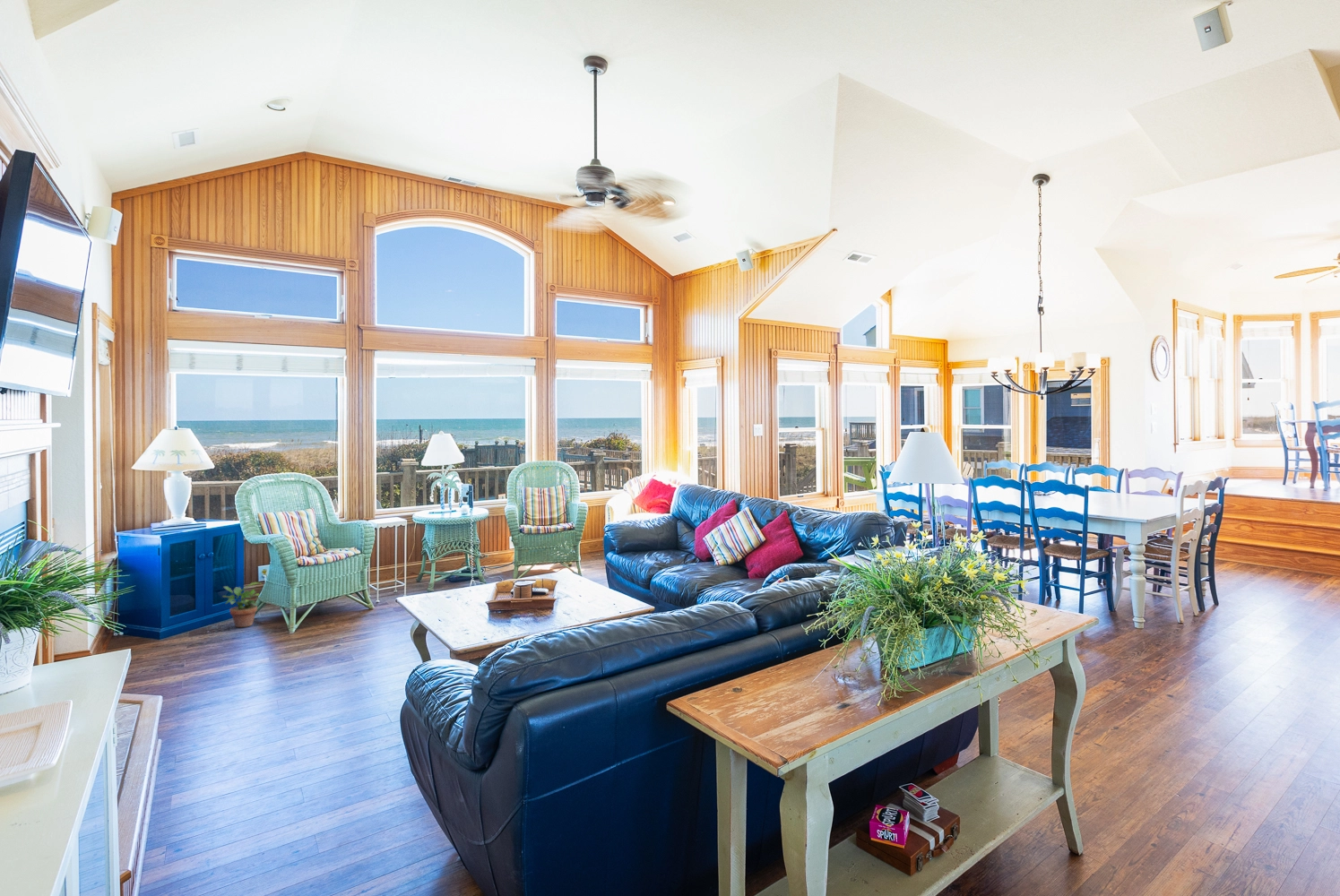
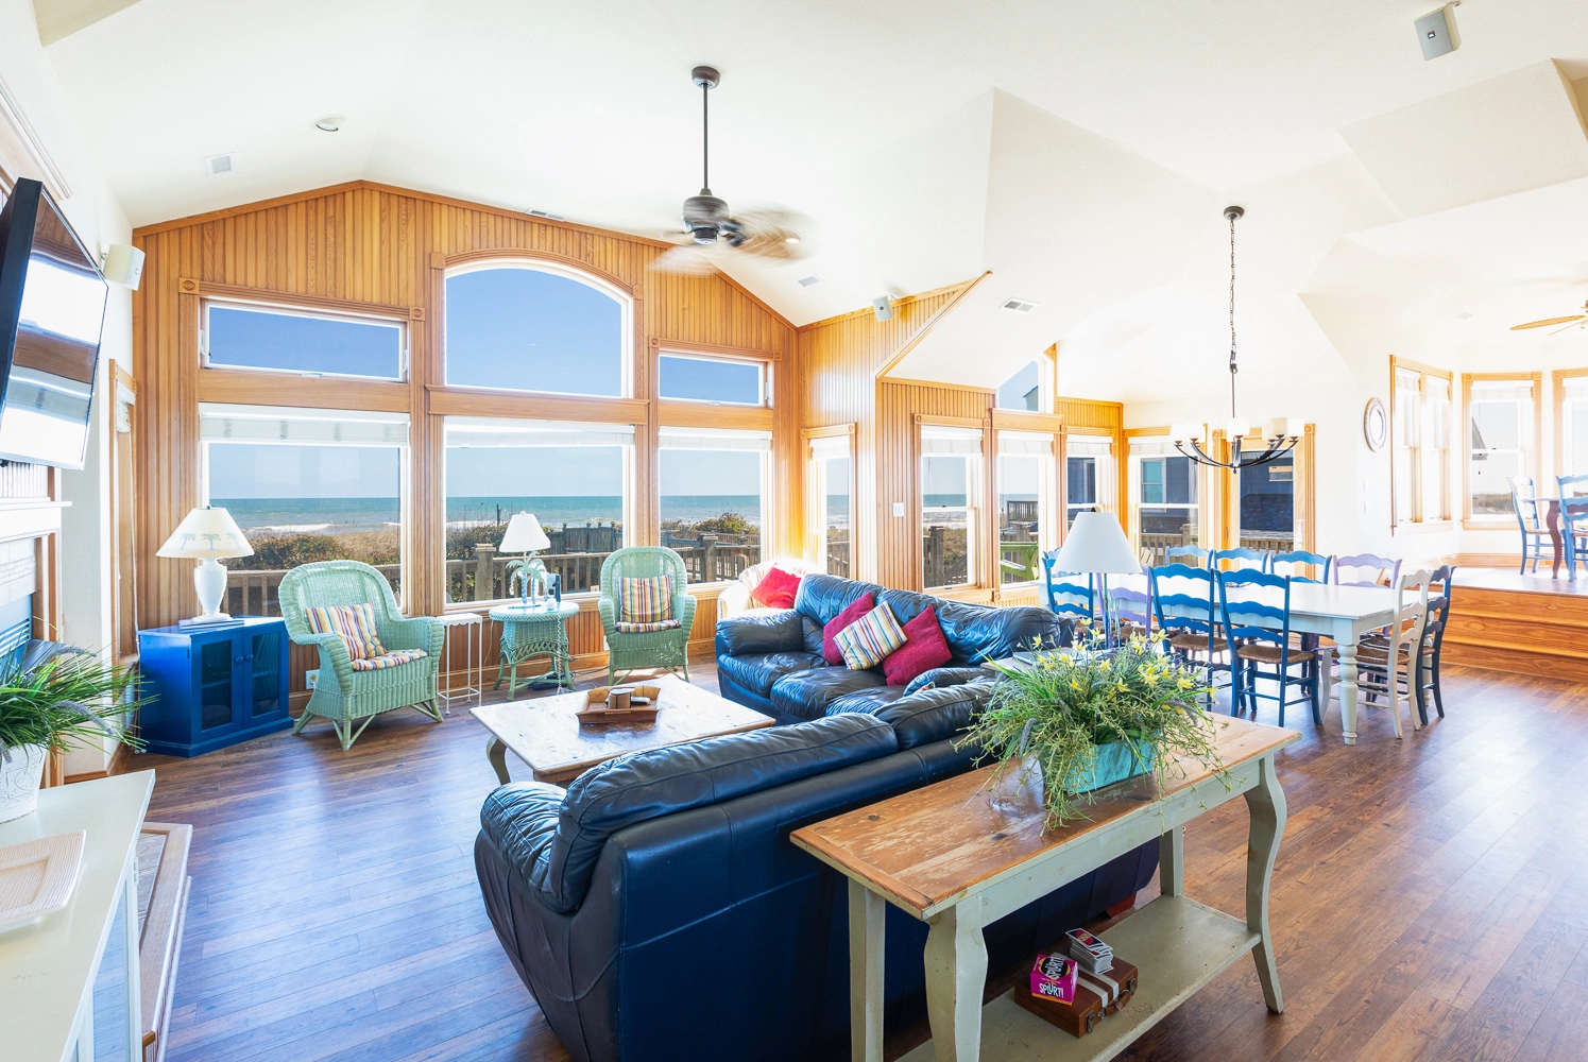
- potted plant (238, 605)
